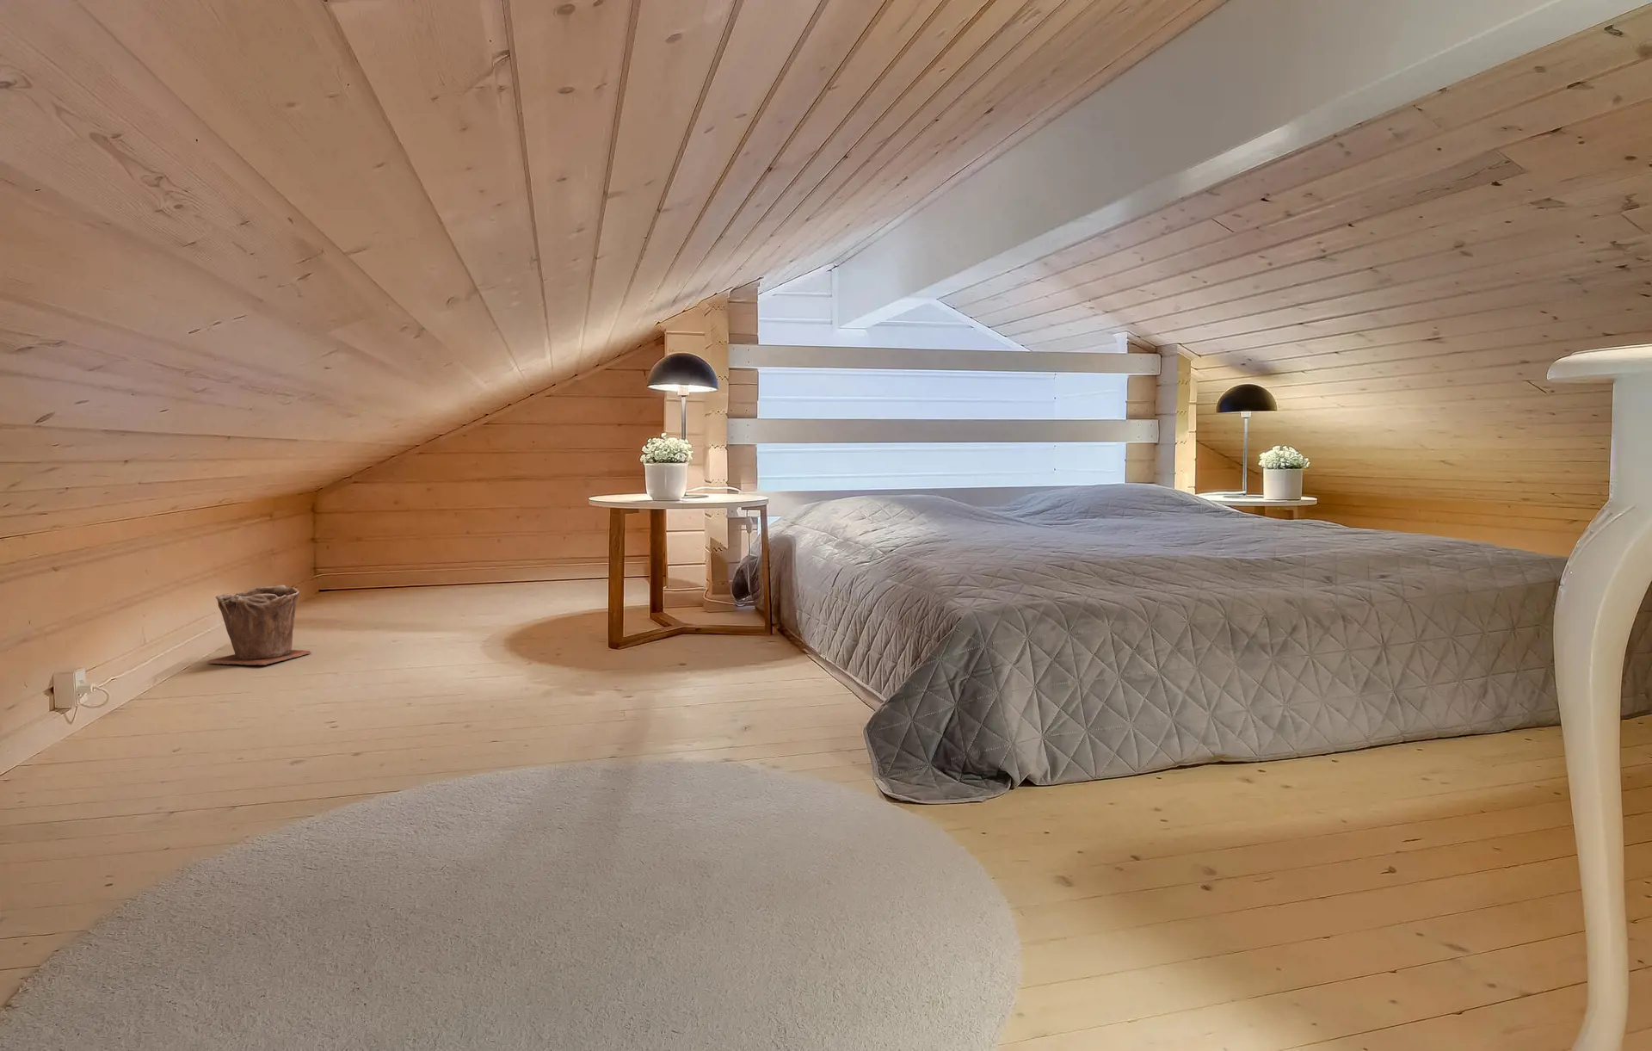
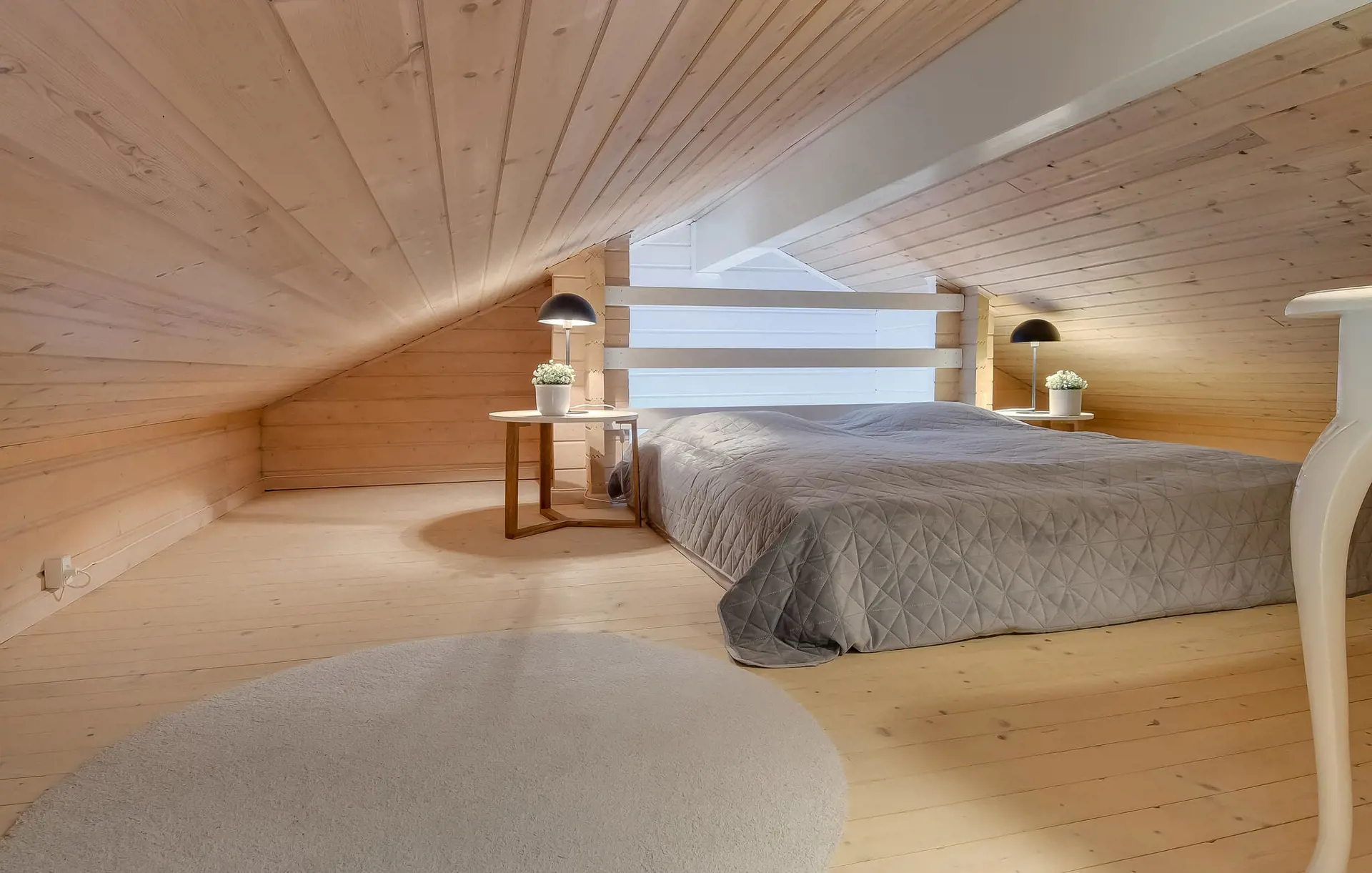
- plant pot (259, 624)
